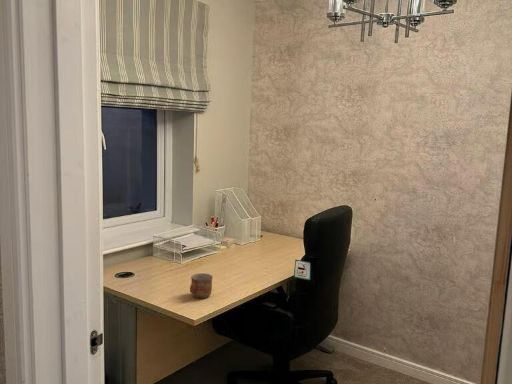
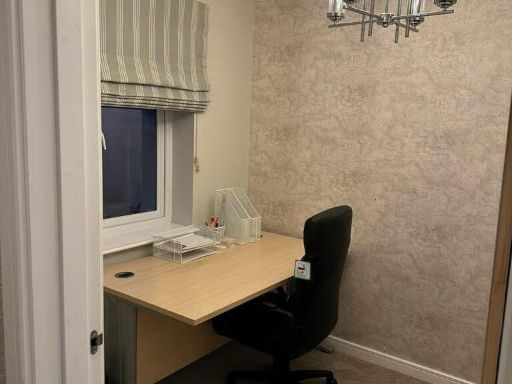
- mug (199, 286)
